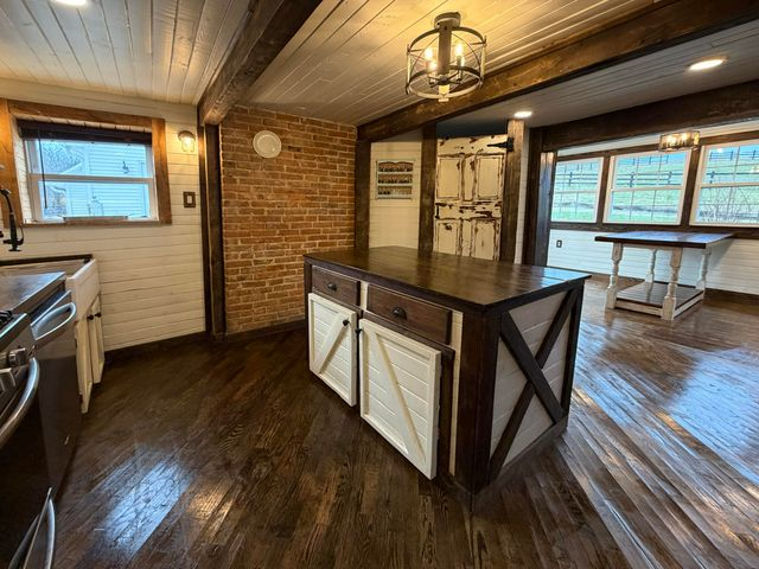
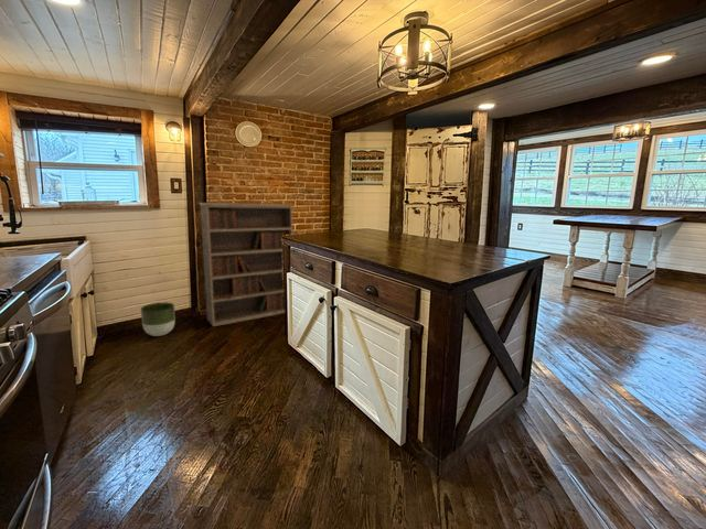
+ bookshelf (250, 261)
+ planter (159, 320)
